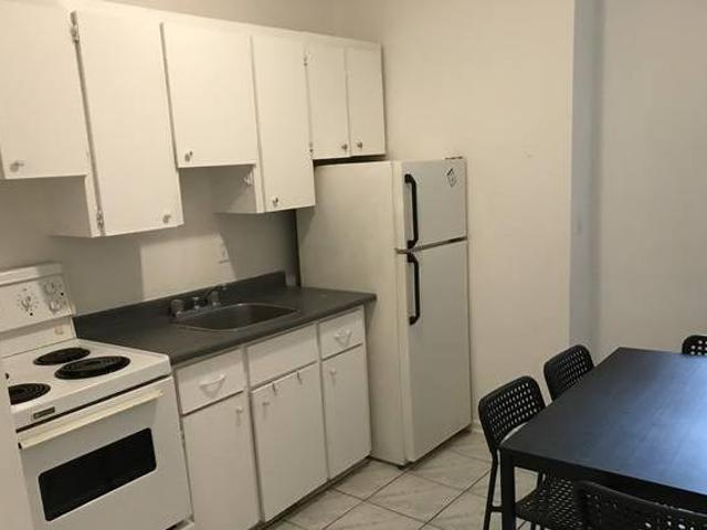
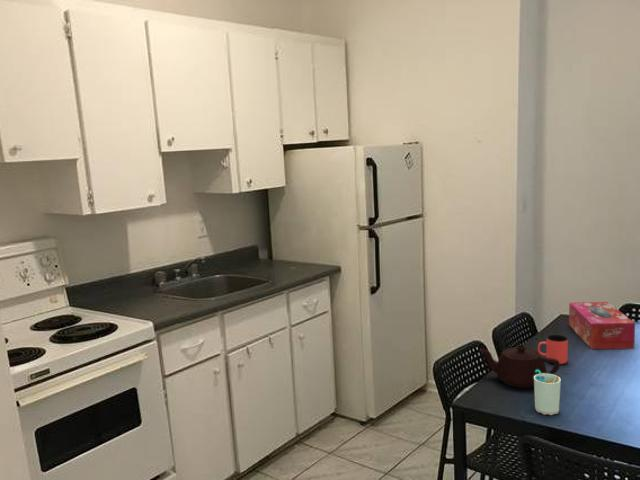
+ cup (552, 349)
+ tissue box (599, 324)
+ cup (547, 390)
+ teapot (518, 363)
